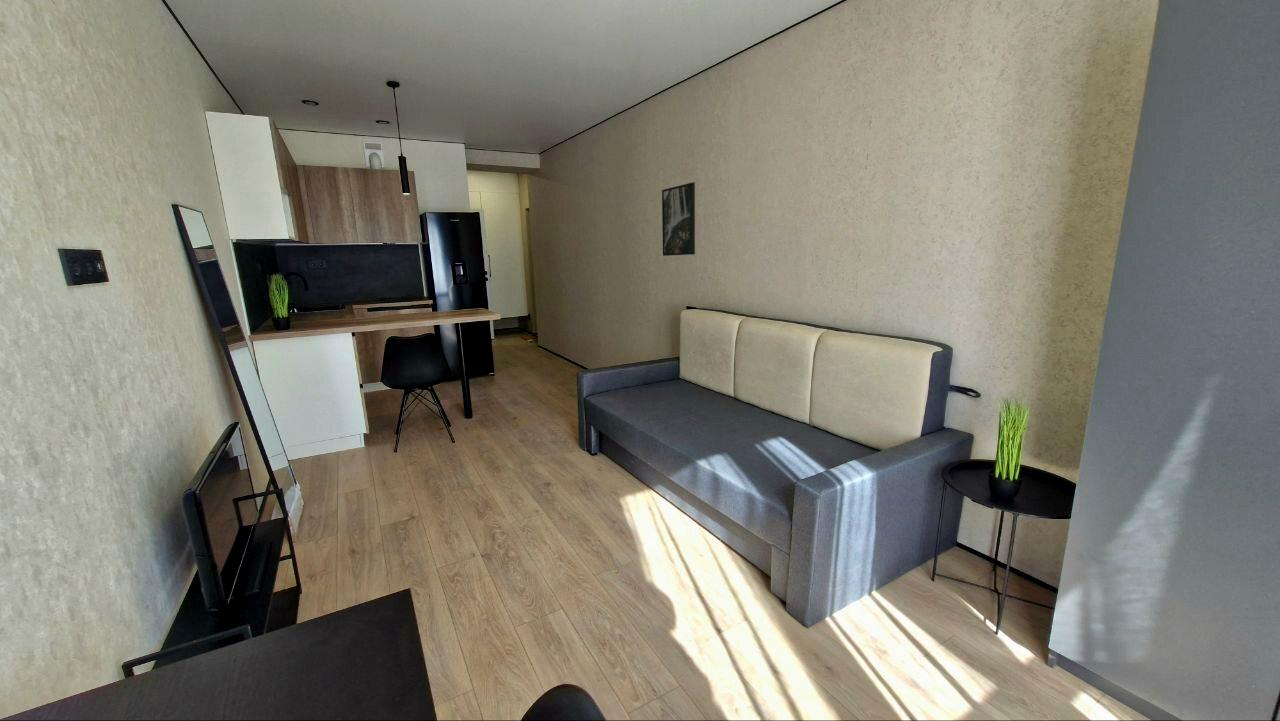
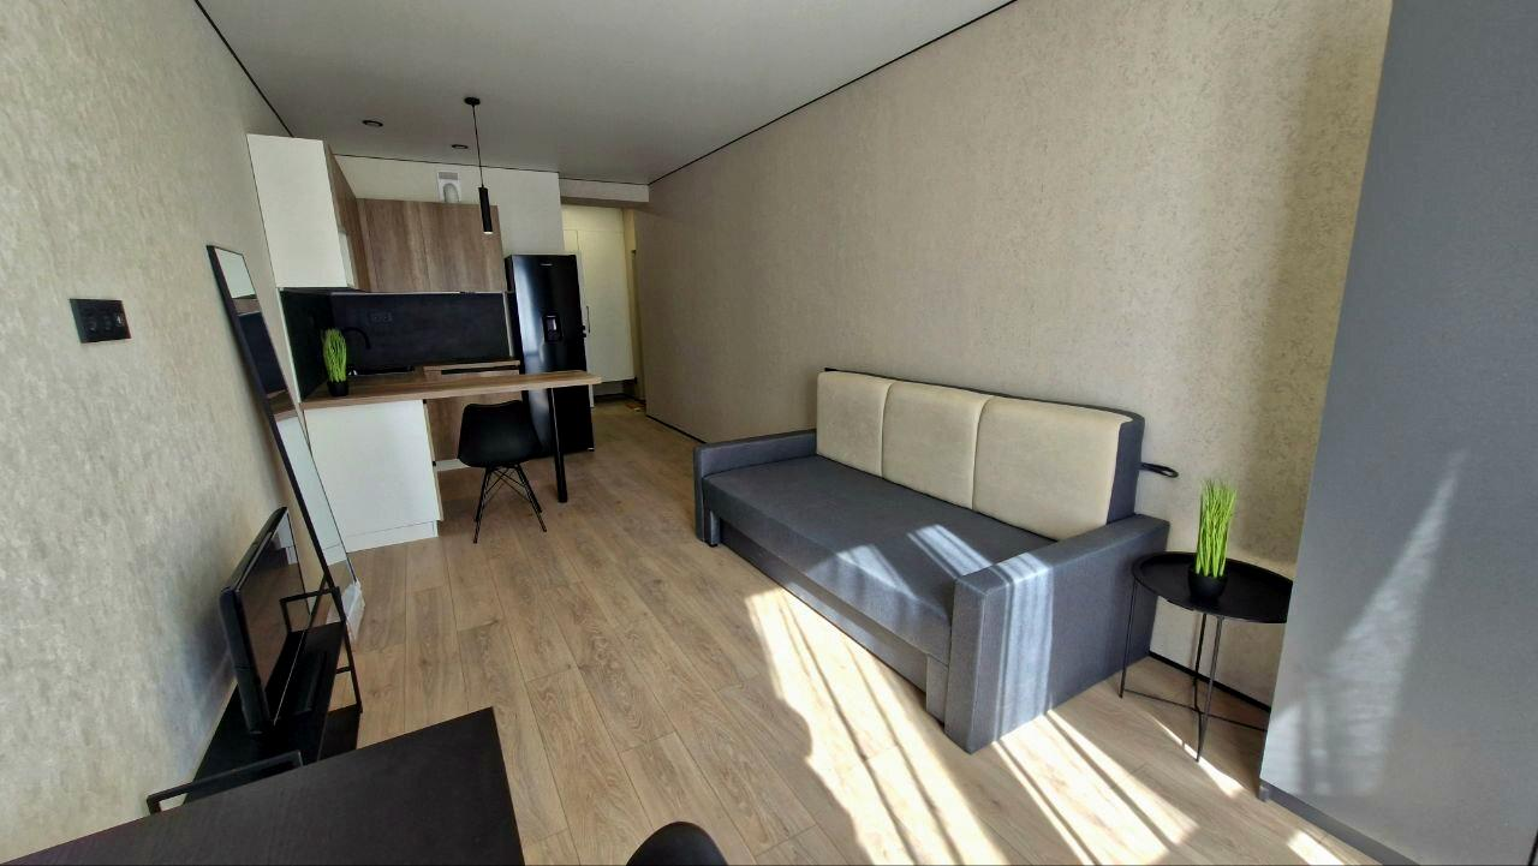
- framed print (677, 221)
